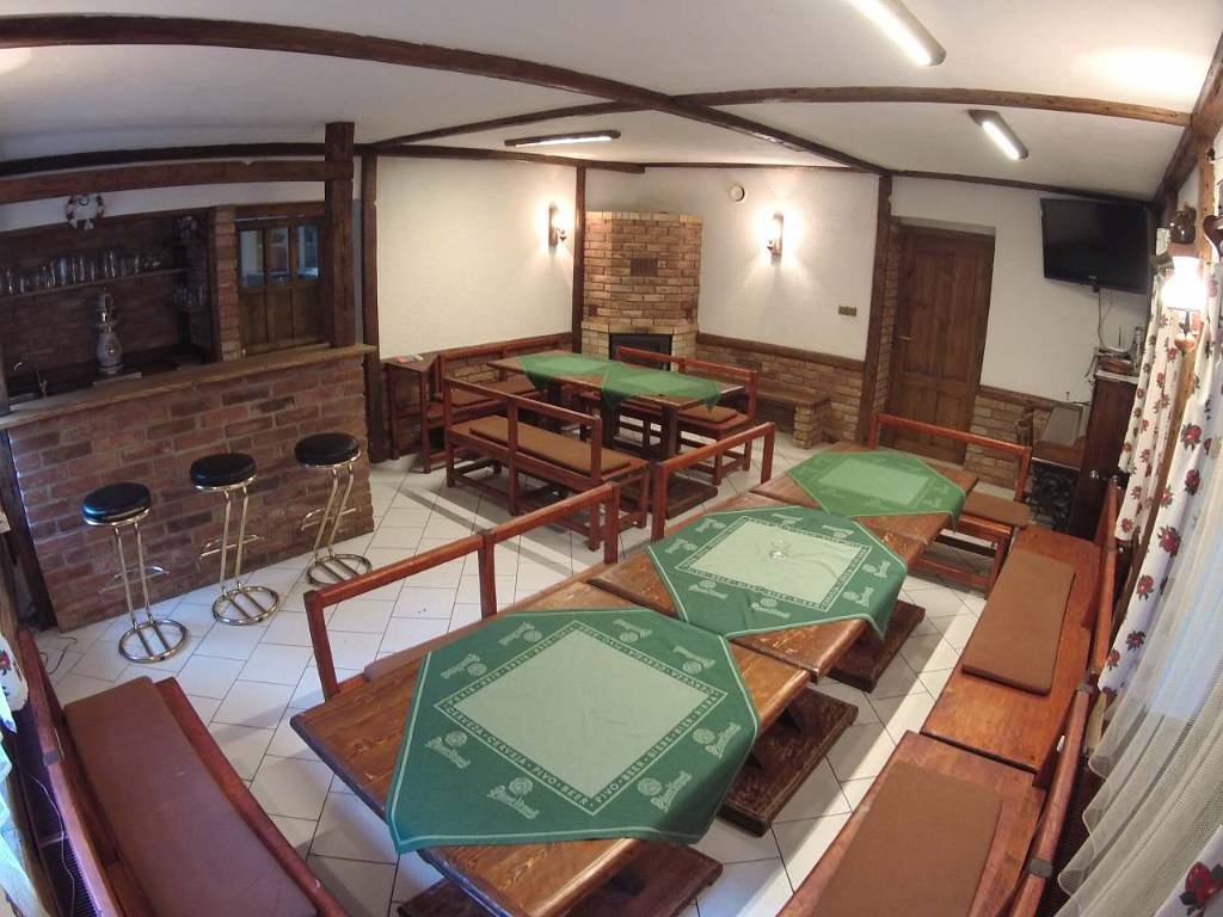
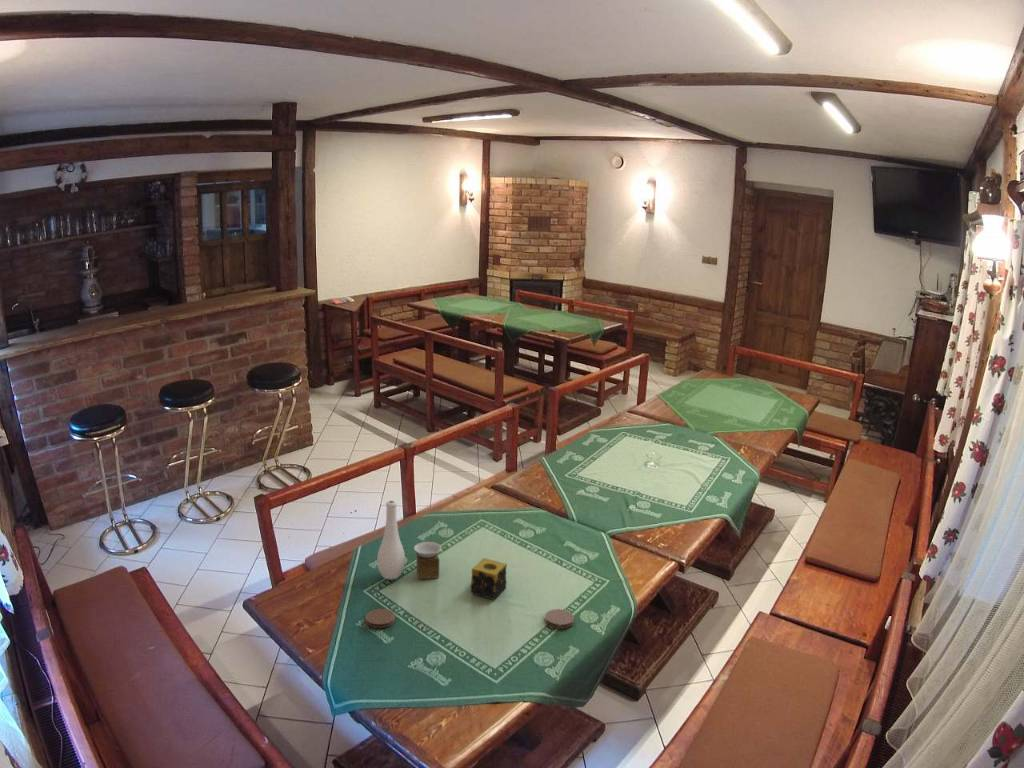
+ coaster (380, 618)
+ coaster (559, 618)
+ candle (488, 578)
+ vase (415, 545)
